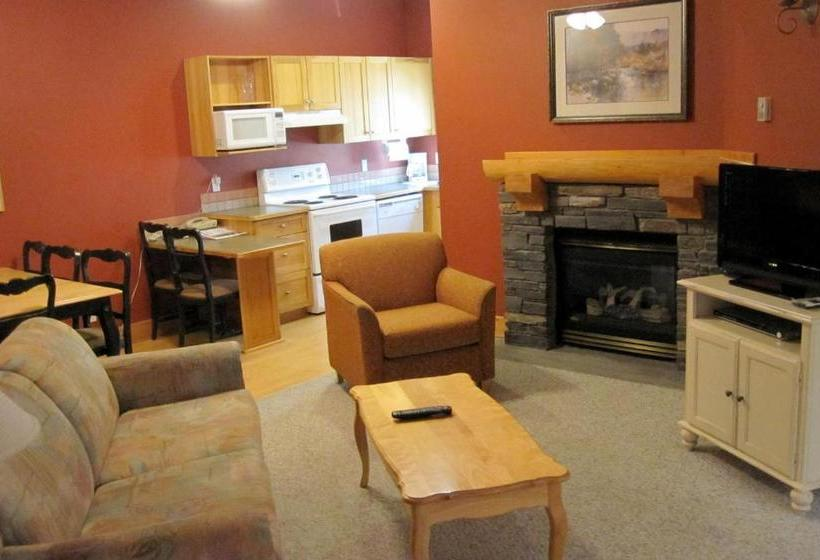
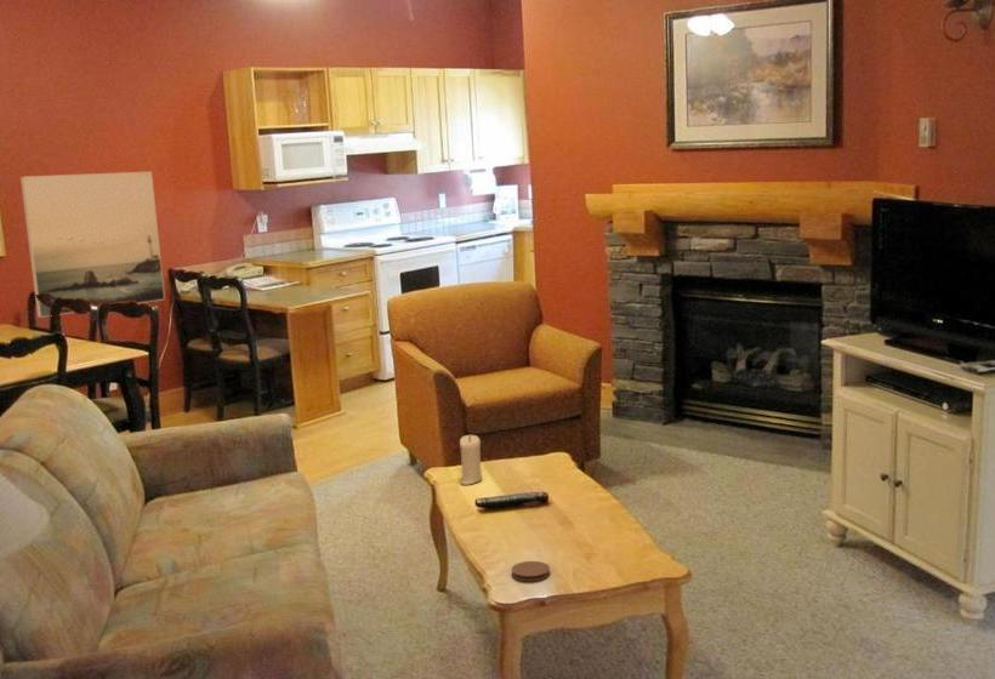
+ coaster (530, 570)
+ candle (470, 458)
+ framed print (96, 241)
